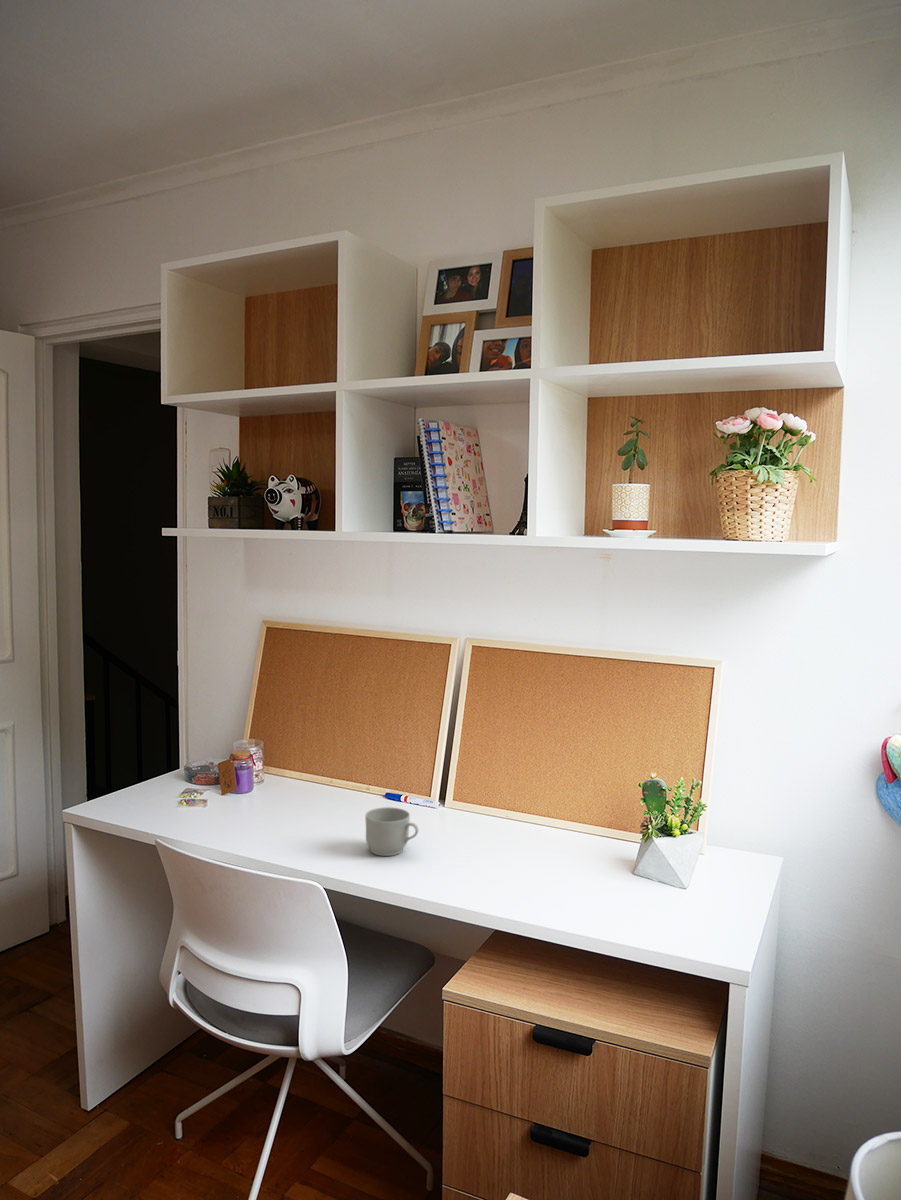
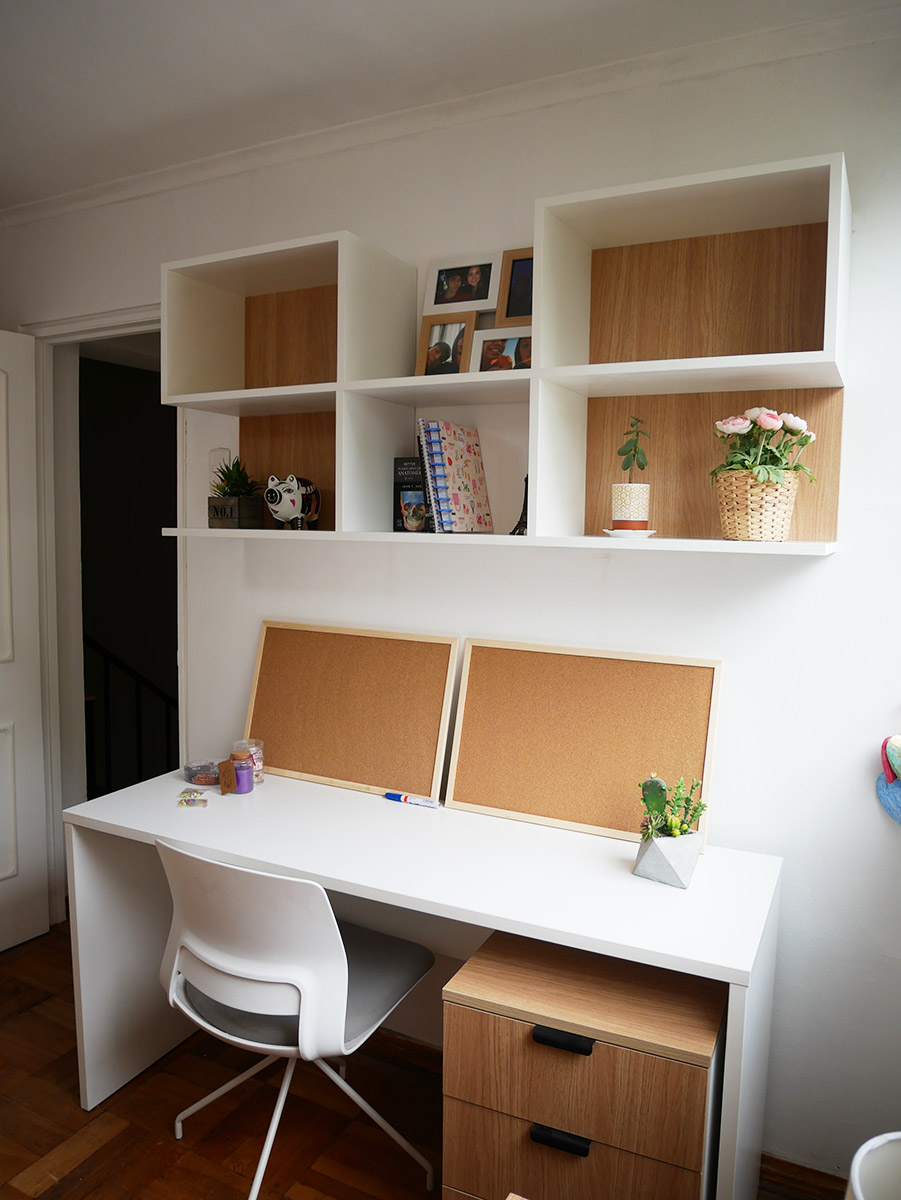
- mug (392, 833)
